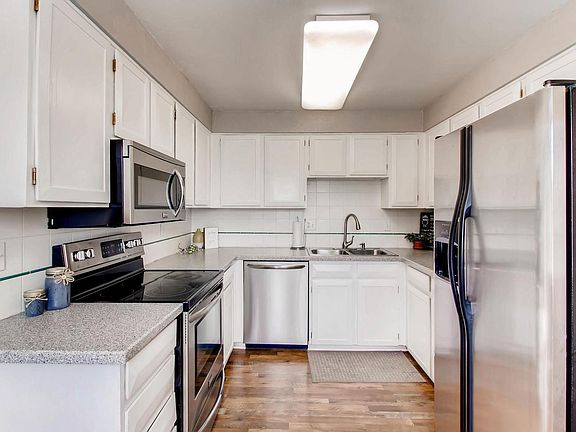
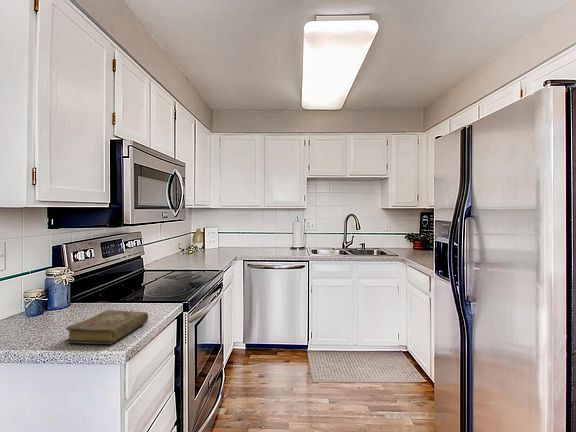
+ book (109, 325)
